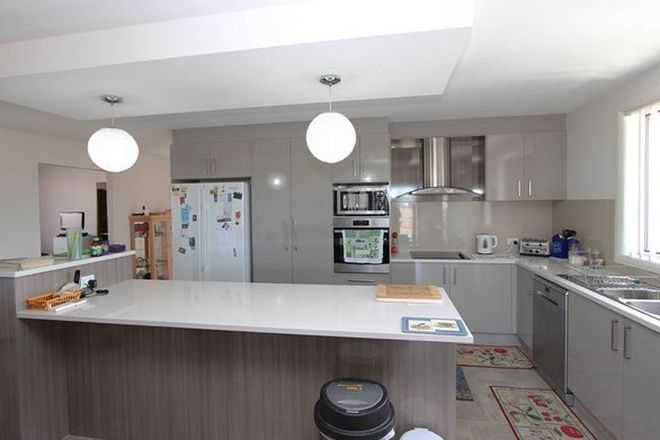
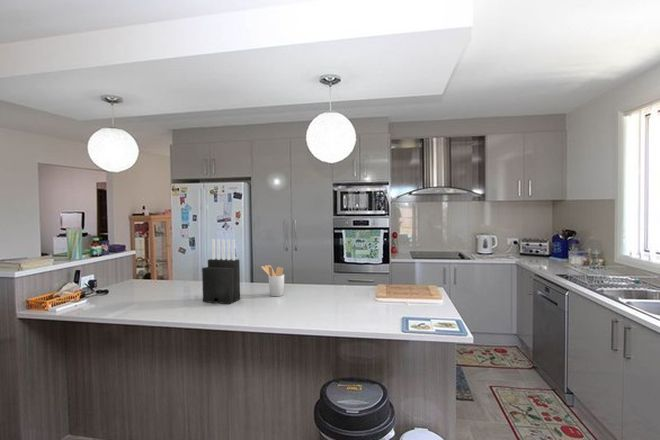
+ utensil holder (273, 279)
+ knife block (219, 270)
